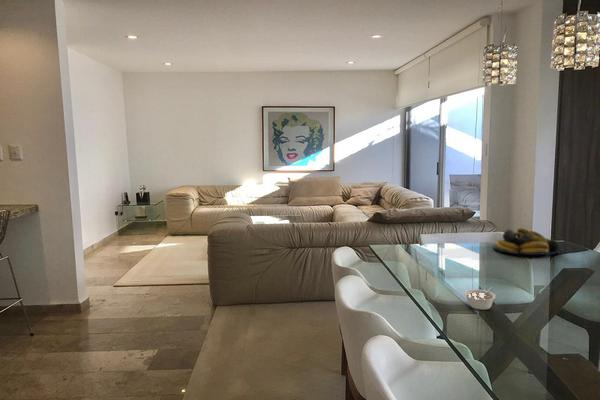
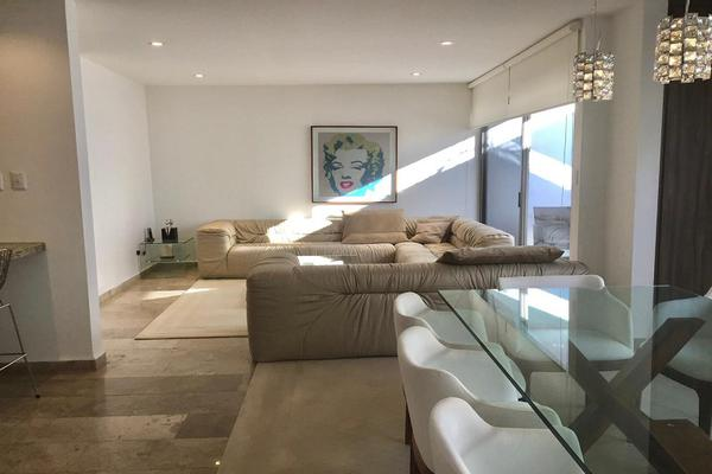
- fruit bowl (524, 239)
- legume (479, 298)
